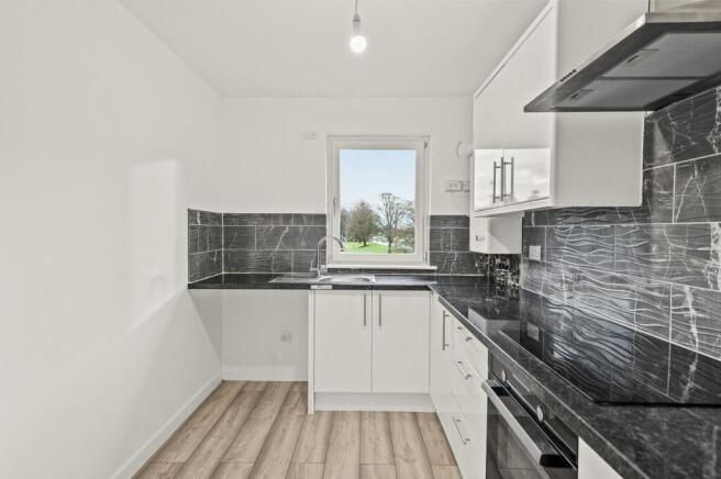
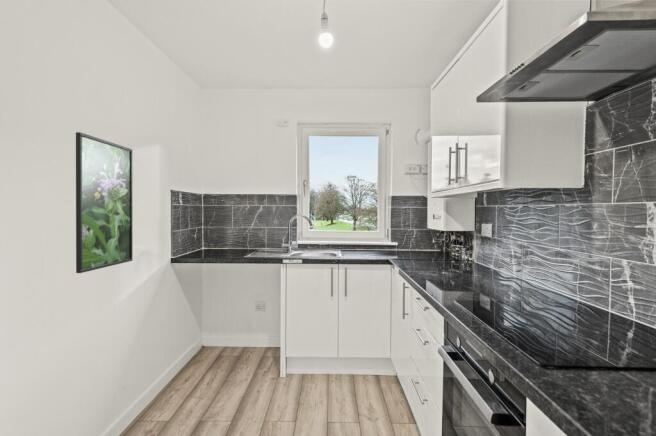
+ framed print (107, 204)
